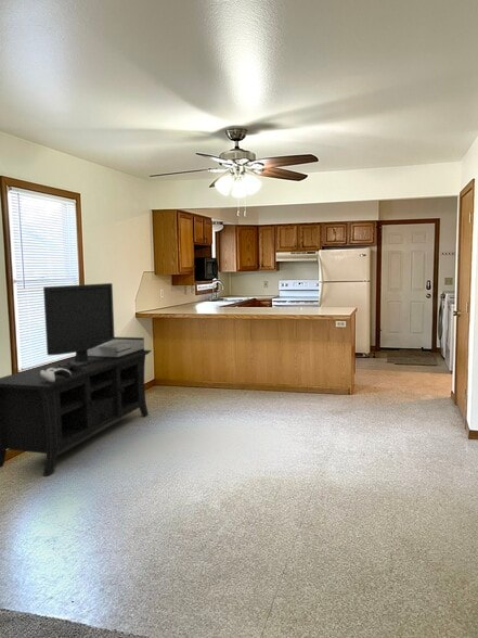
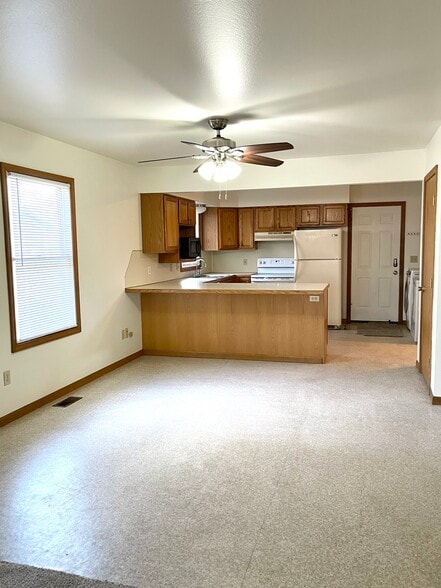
- media console (80, 362)
